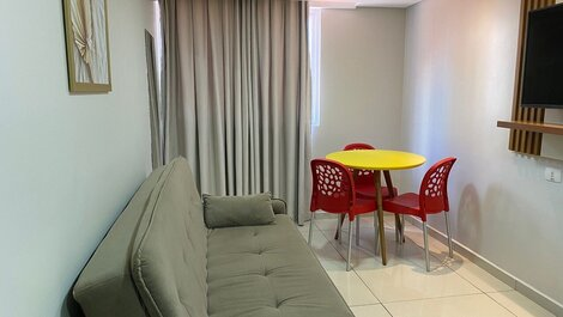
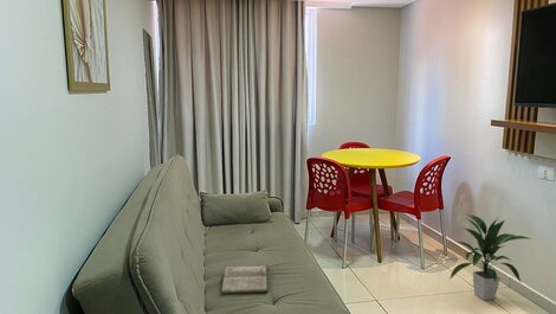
+ indoor plant (484, 255)
+ diary (245, 276)
